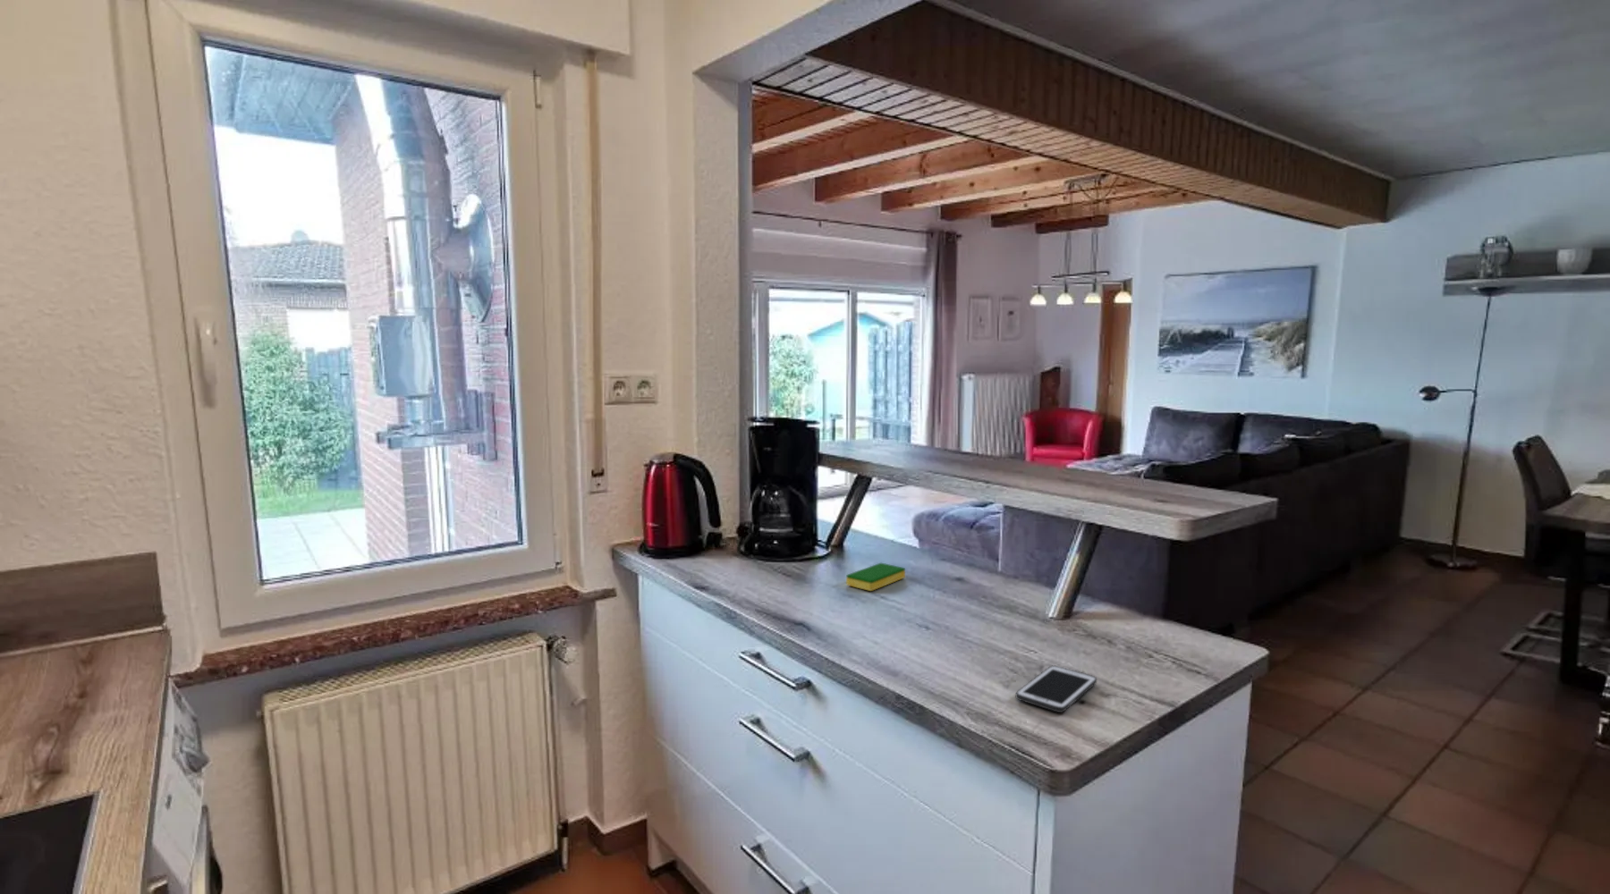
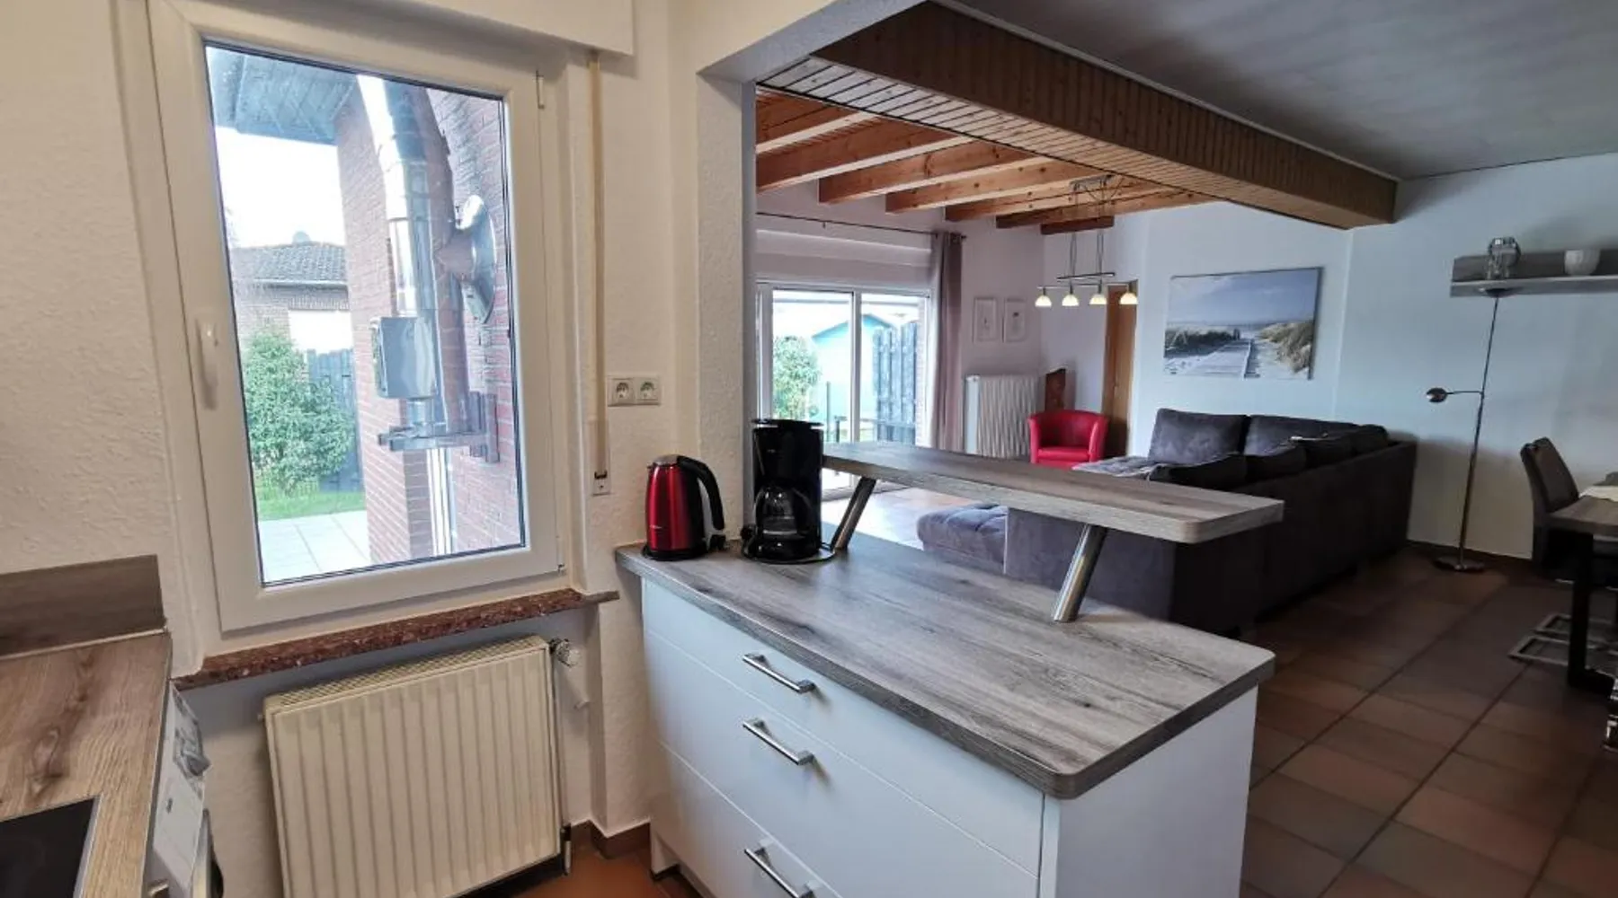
- cell phone (1056, 687)
- dish sponge (875, 576)
